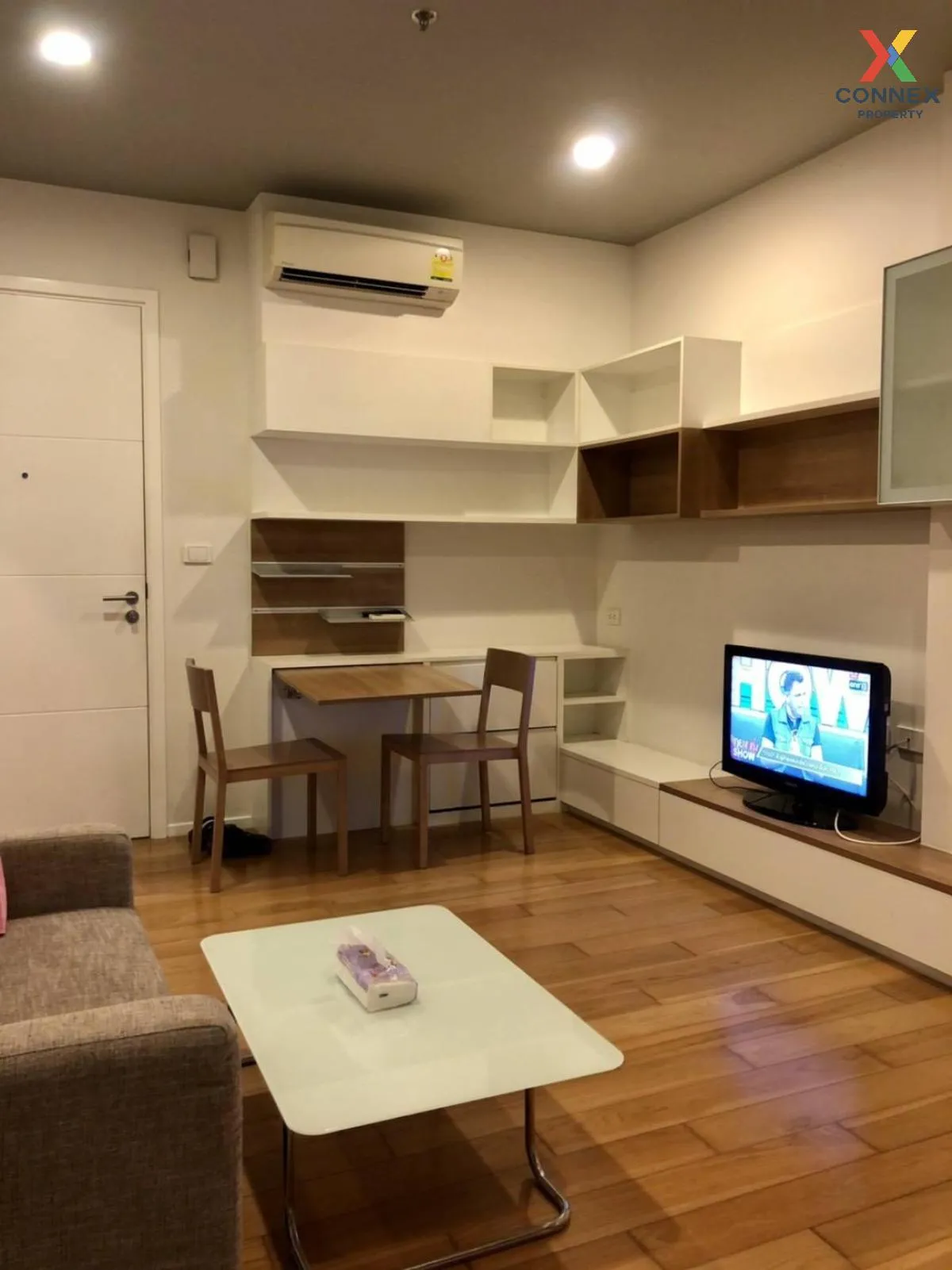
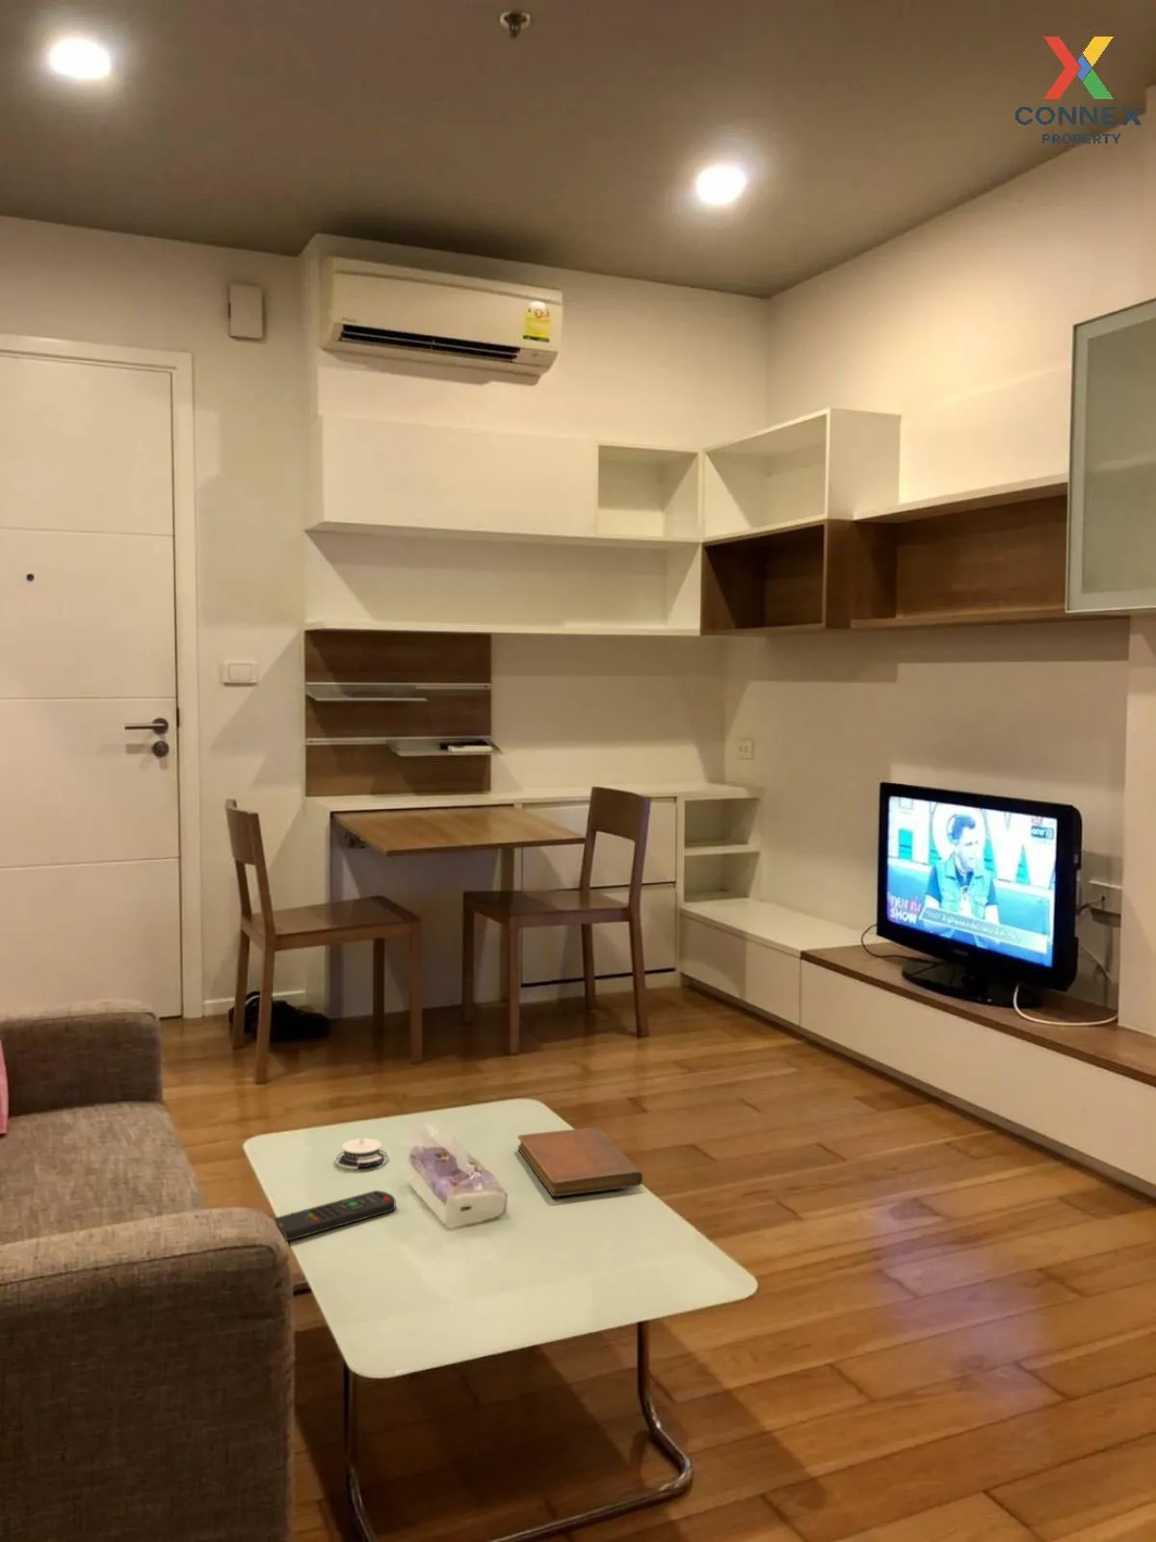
+ architectural model (362, 1147)
+ notebook (577, 1158)
+ remote control (330, 1214)
